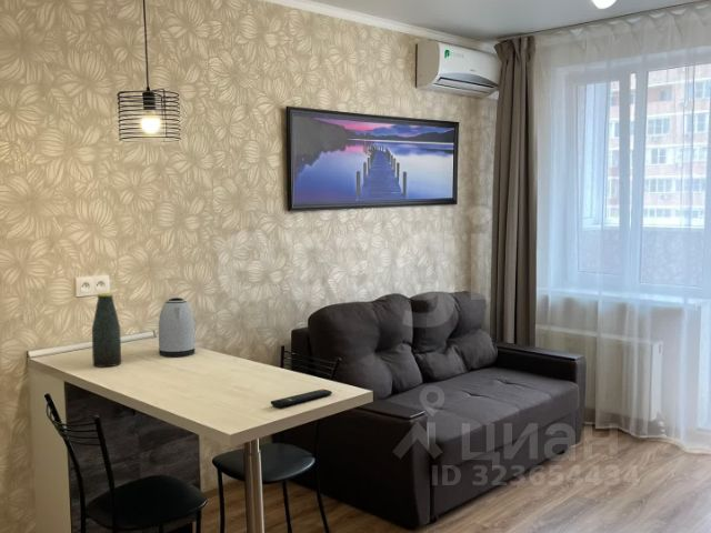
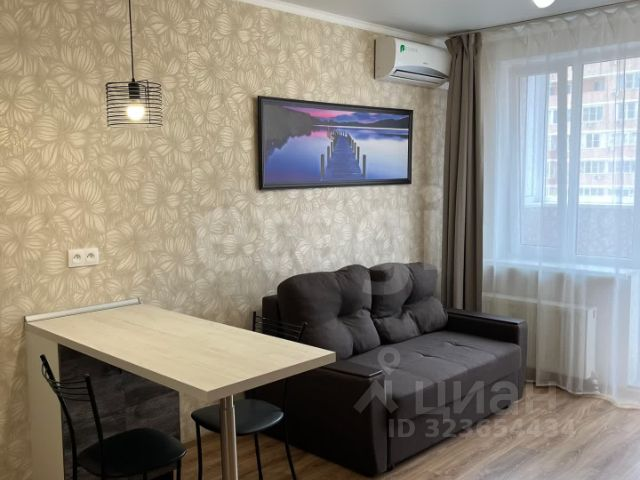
- remote control (302, 398)
- kettle (174, 324)
- bottle (106, 329)
